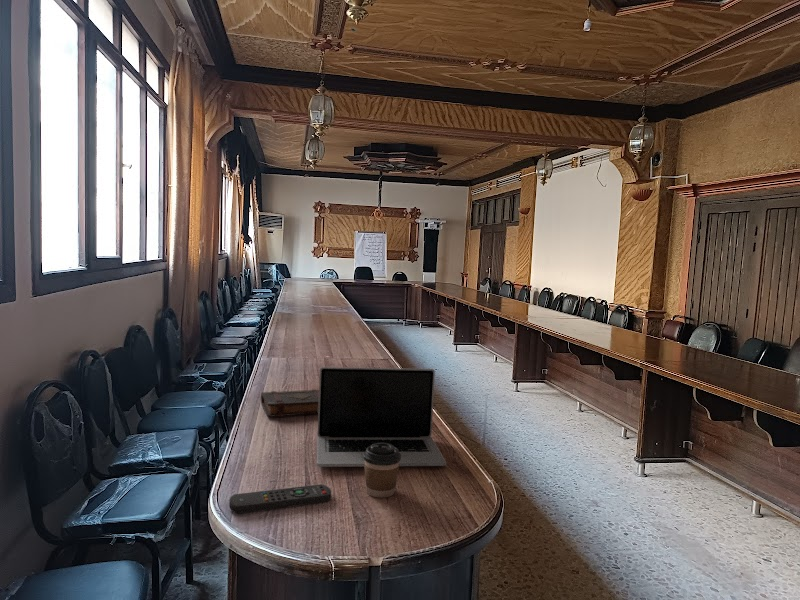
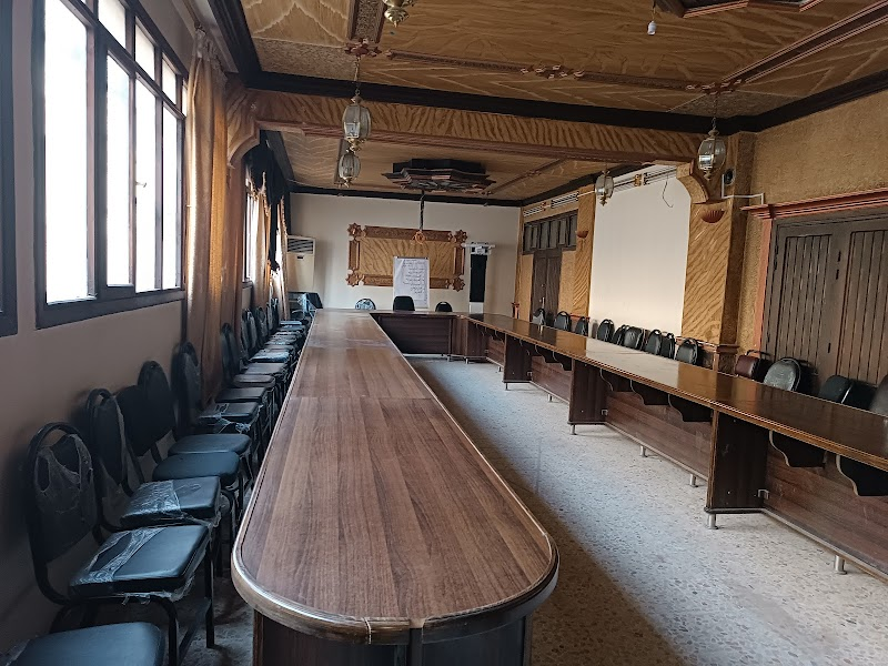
- laptop (380, 415)
- remote control (281, 497)
- book (297, 401)
- coffee cup (381, 467)
